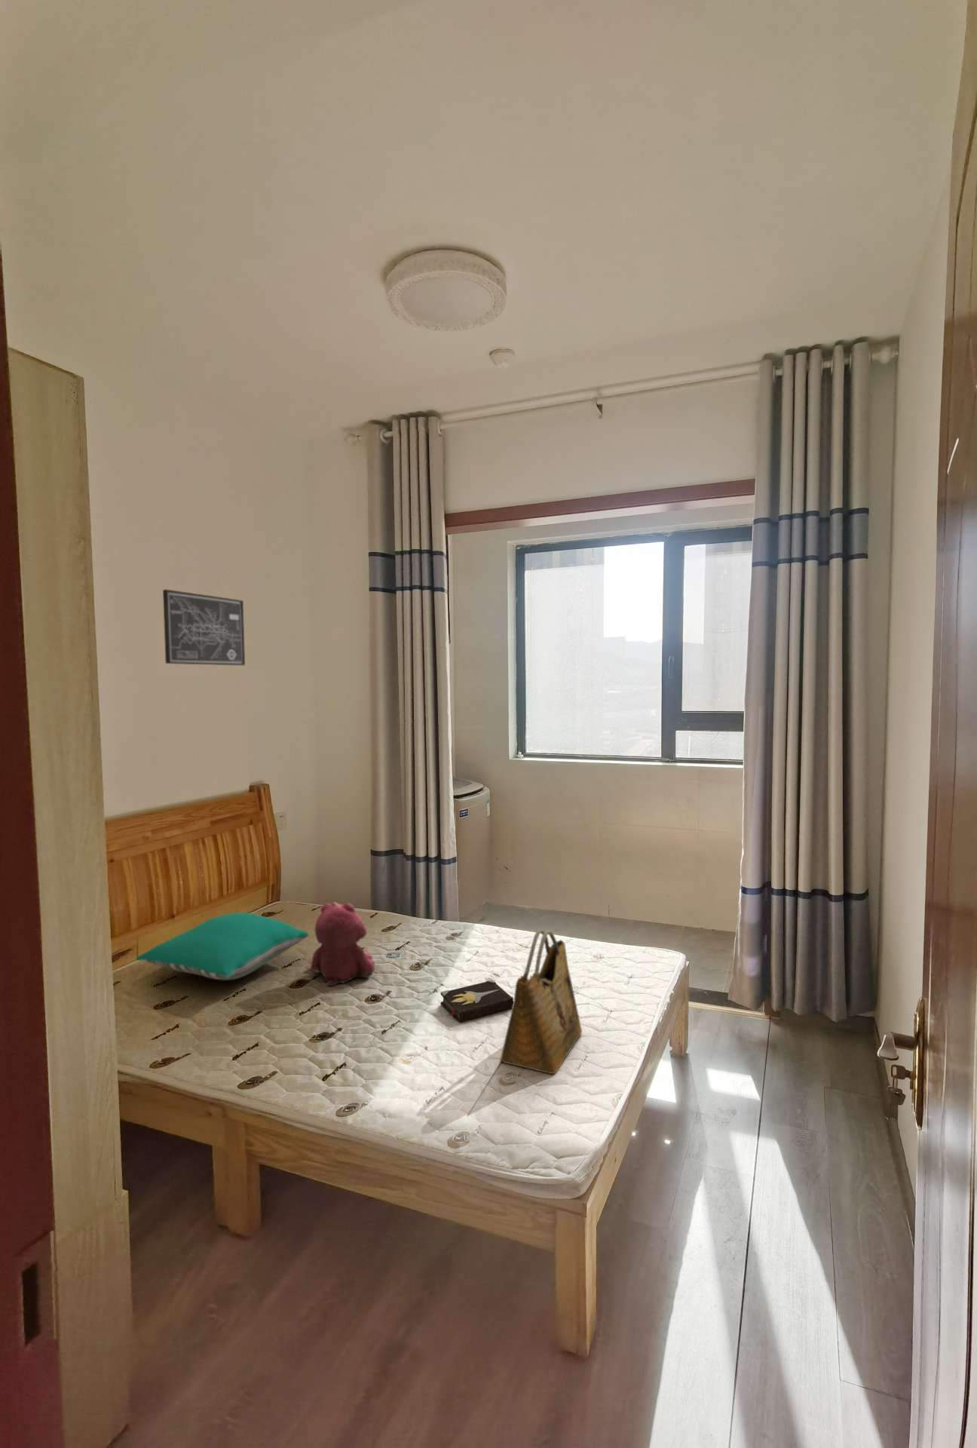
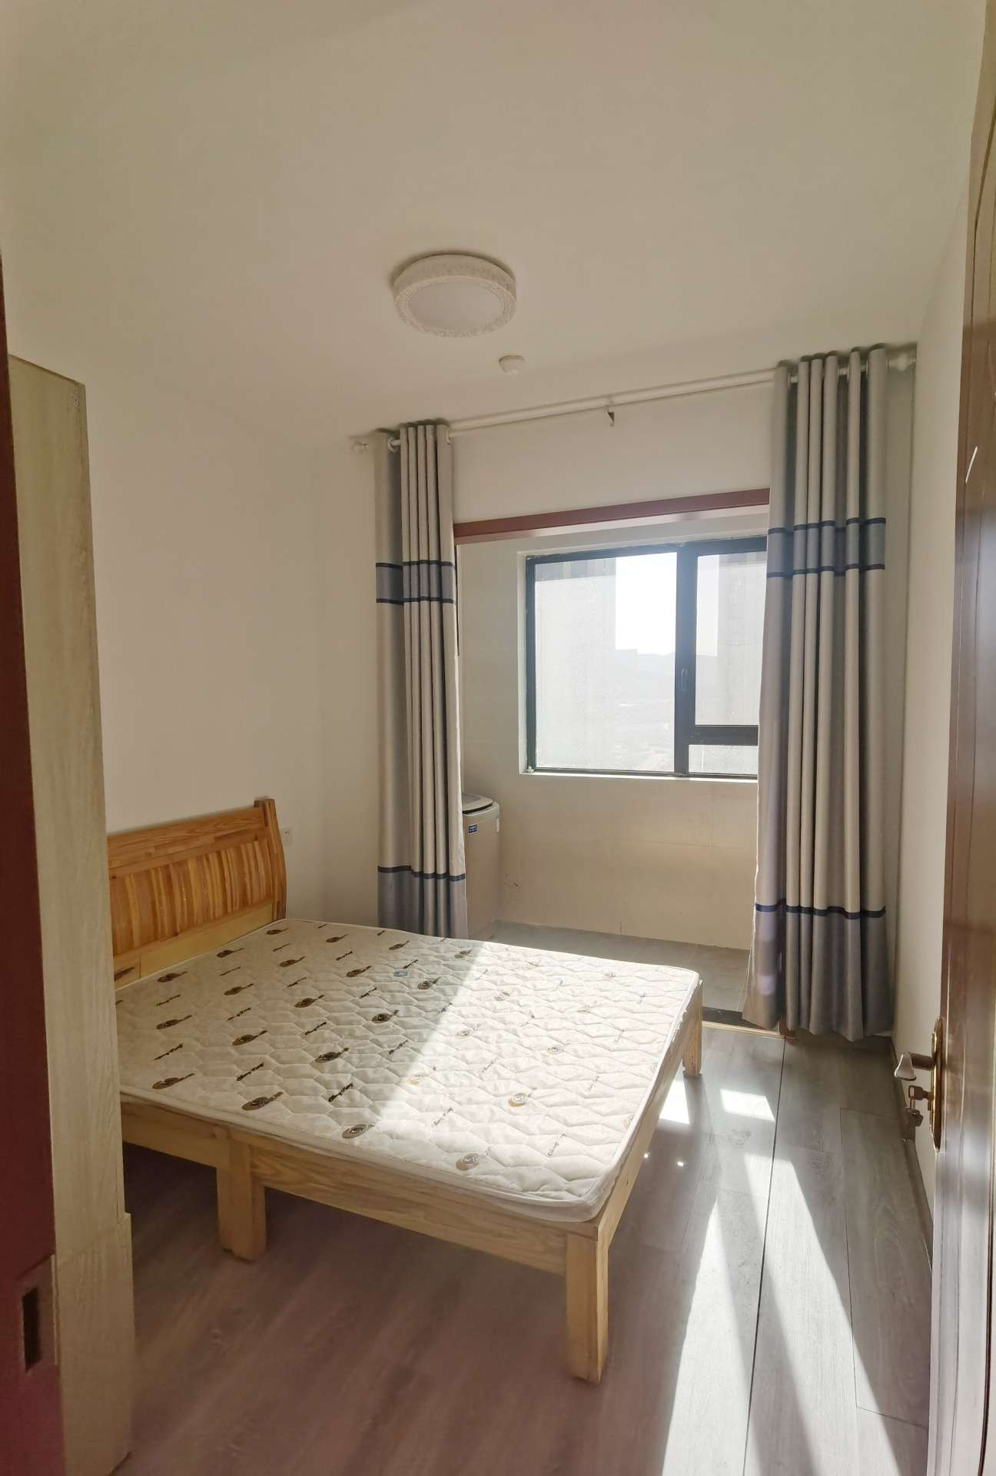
- hardback book (477, 999)
- wall art (206, 630)
- grocery bag (542, 989)
- teddy bear (340, 938)
- pillow (226, 946)
